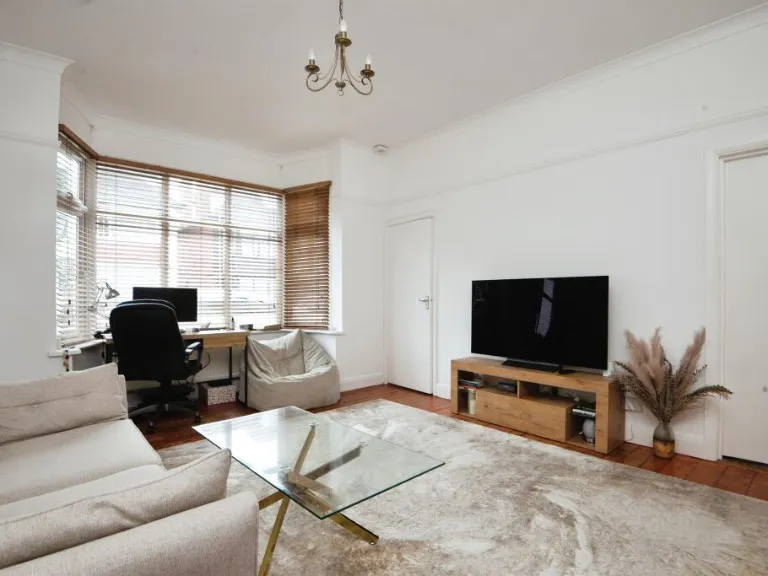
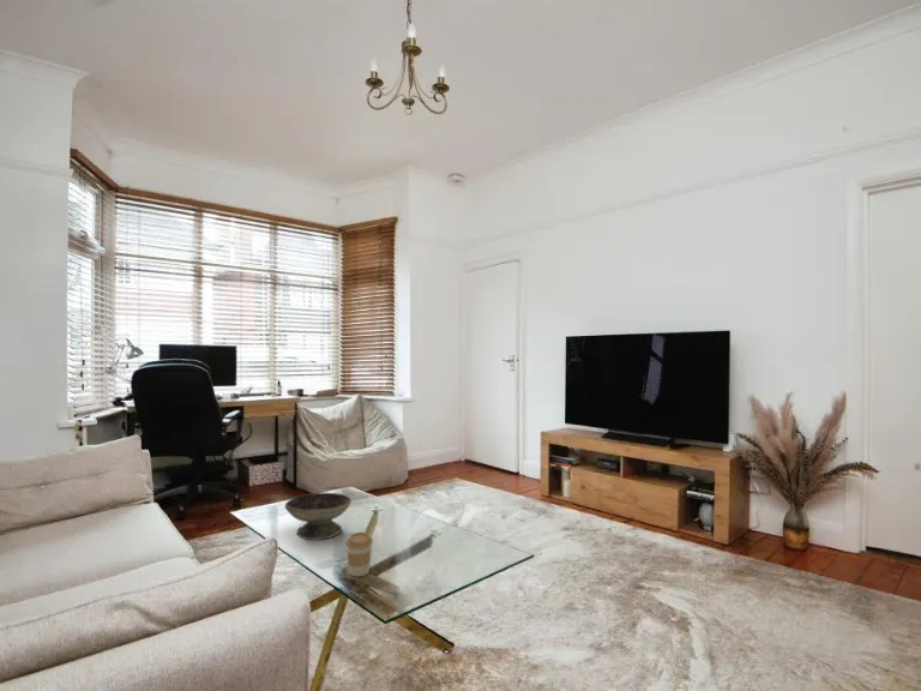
+ decorative bowl (318, 515)
+ coffee cup (359, 553)
